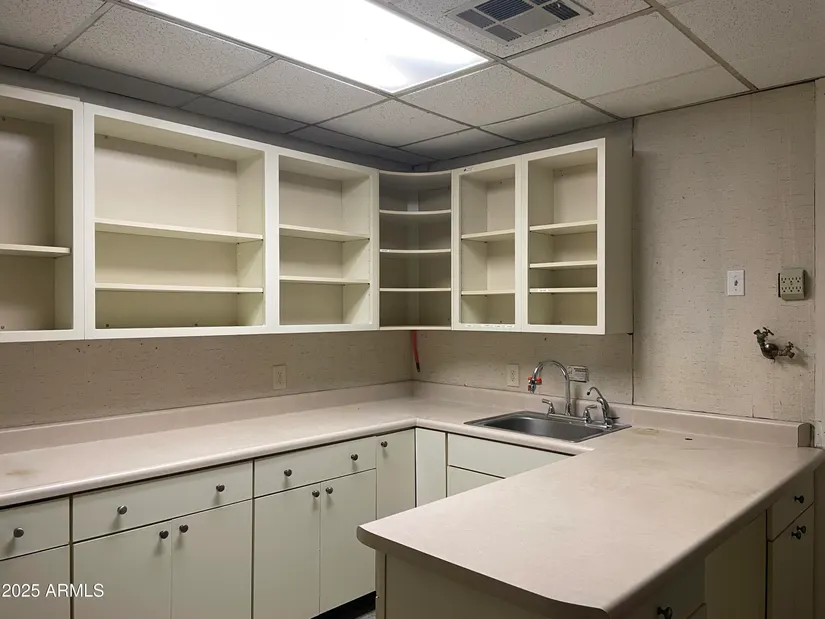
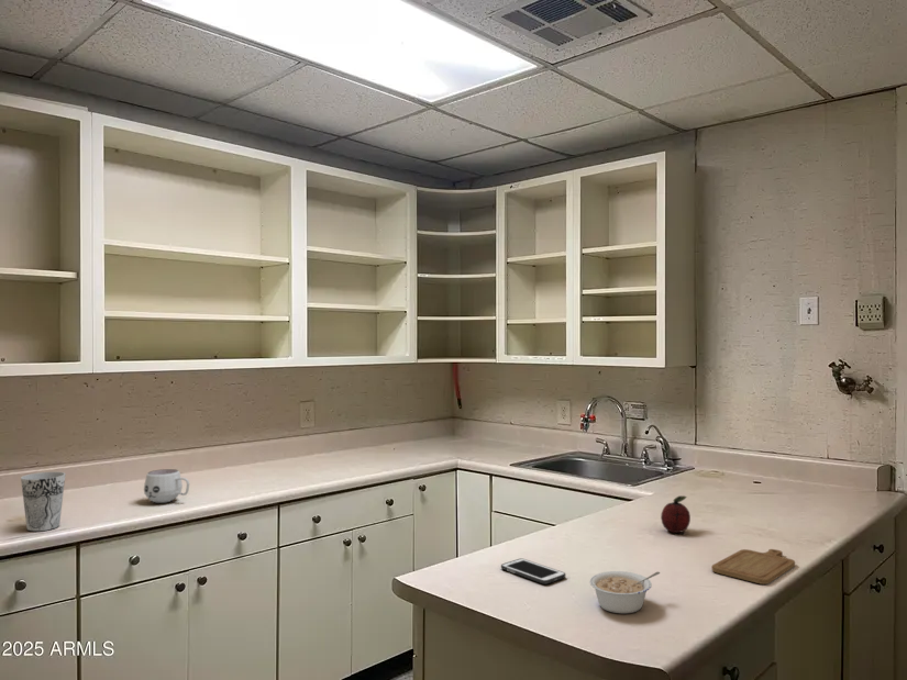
+ mug (168, 487)
+ chopping board (757, 562)
+ cell phone (532, 570)
+ fruit (676, 514)
+ cup (43, 501)
+ legume (621, 590)
